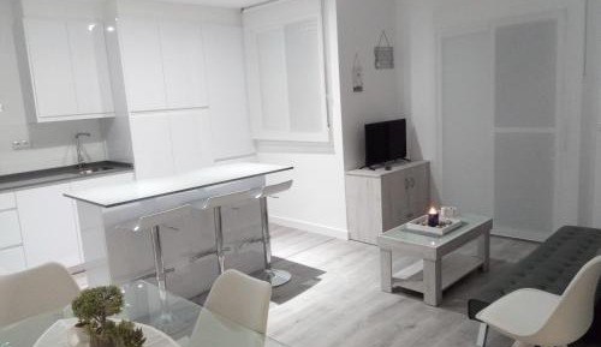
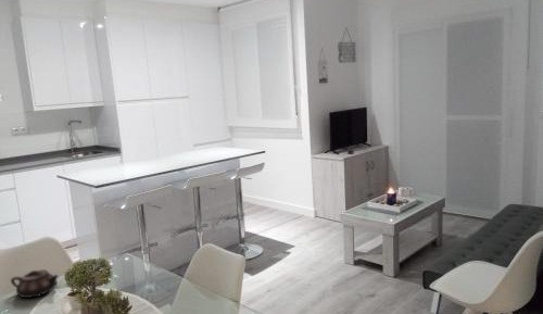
+ teapot (36, 280)
